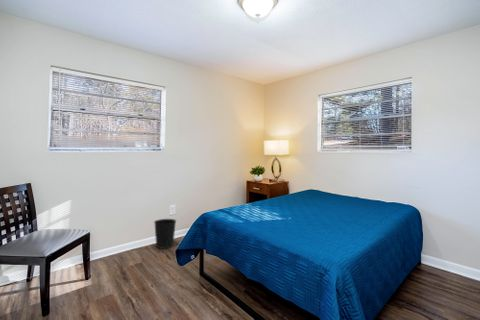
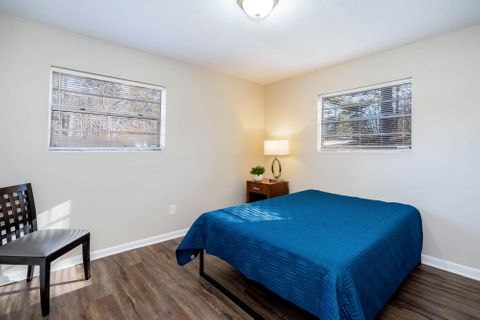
- wastebasket (165, 233)
